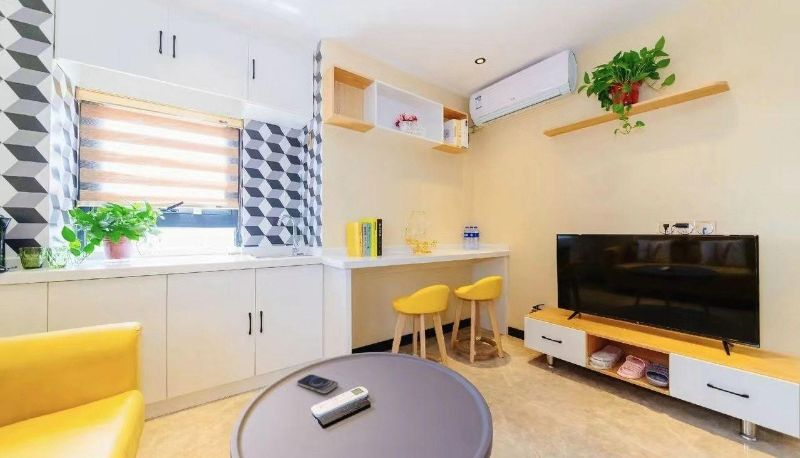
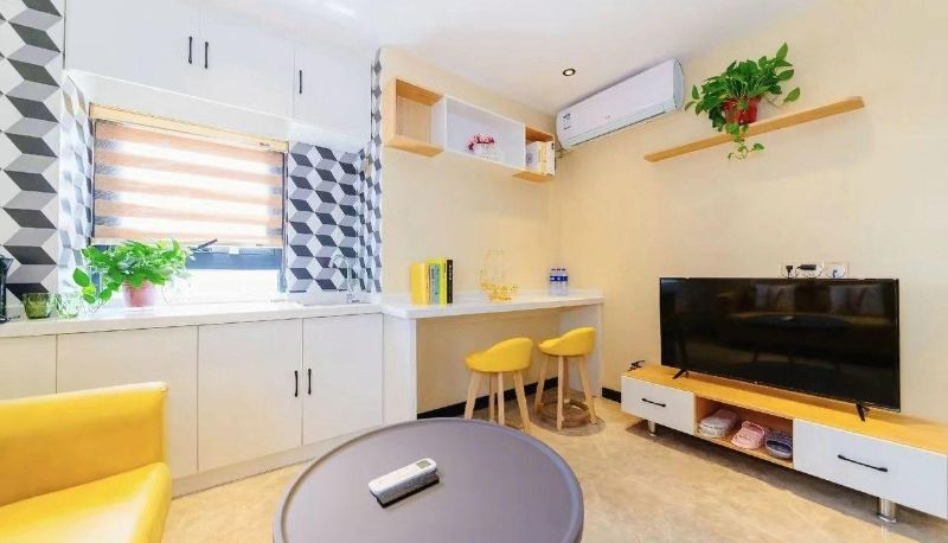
- smartphone (317, 383)
